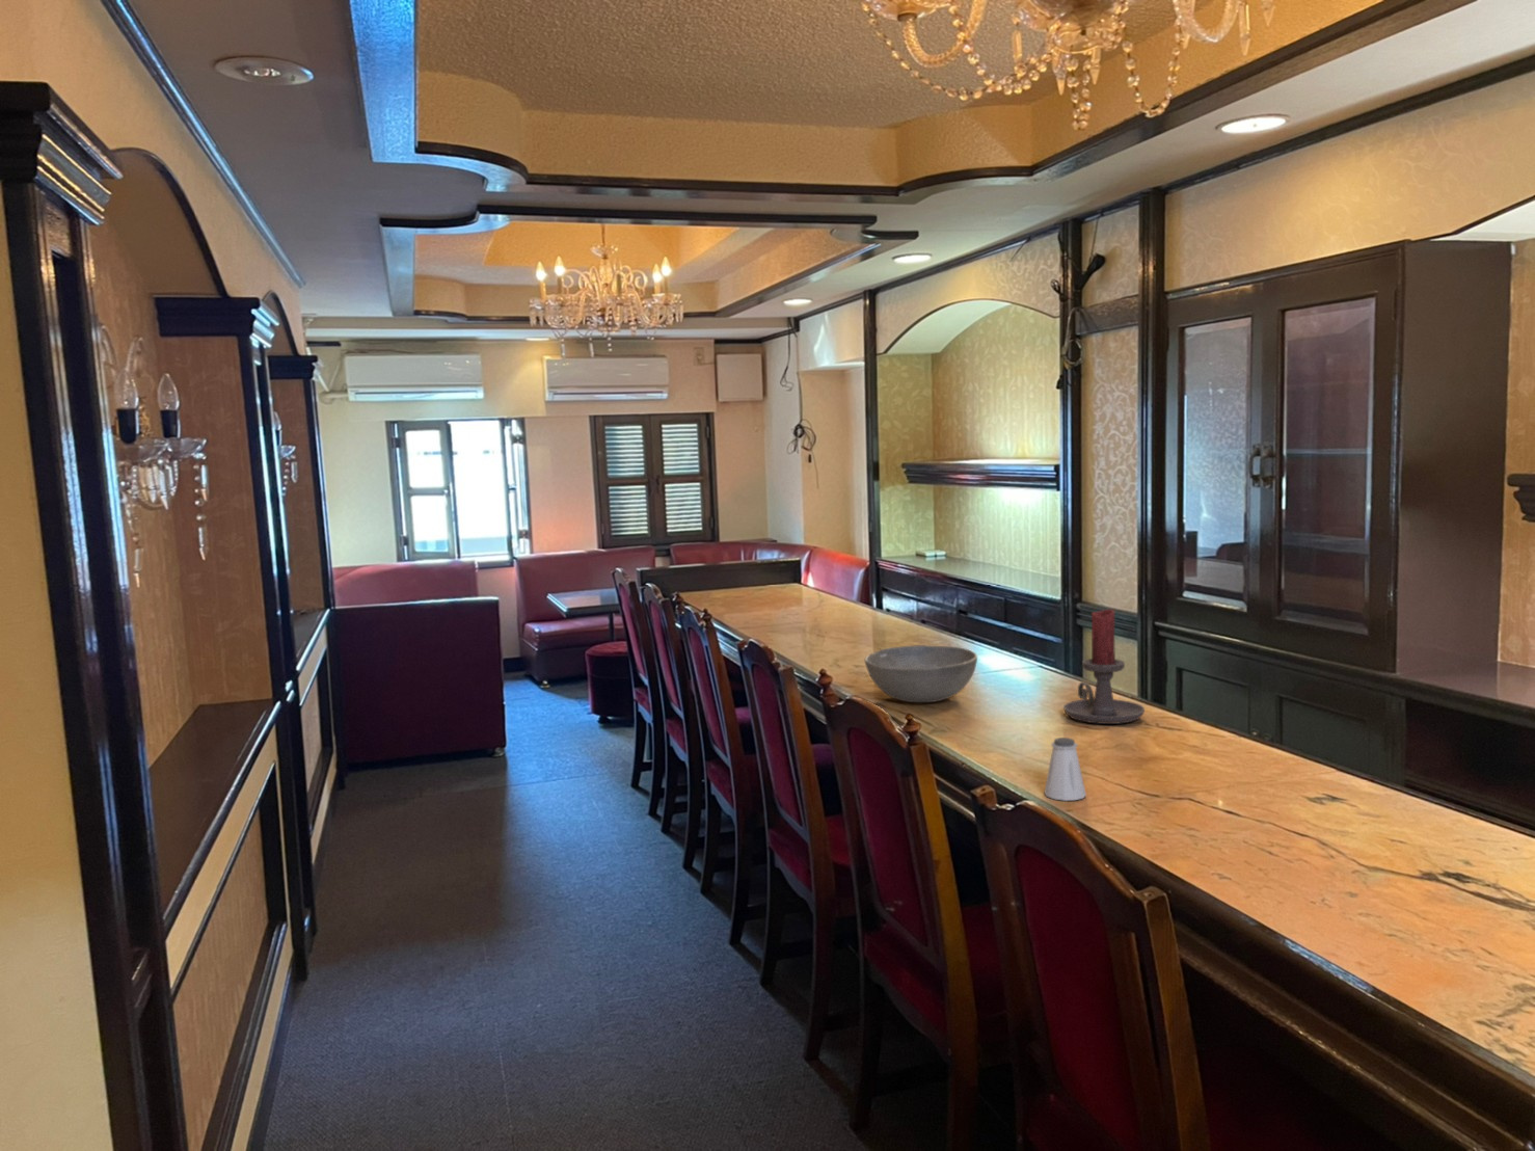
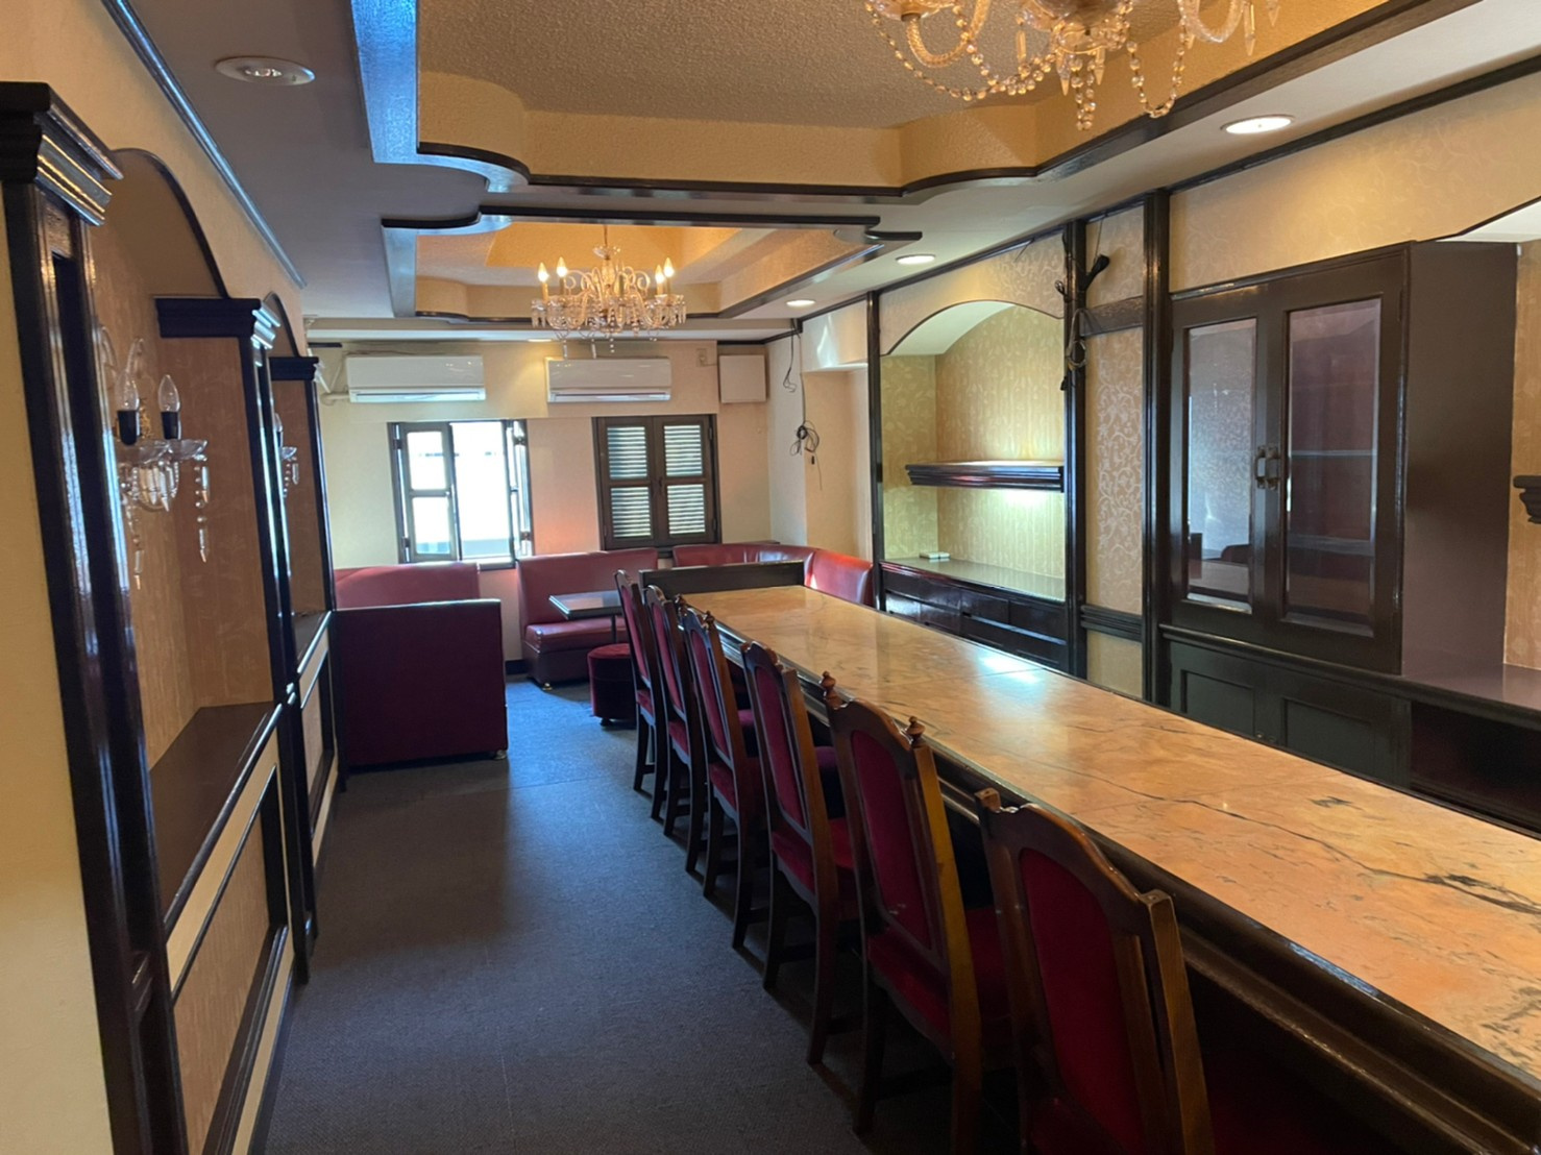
- saltshaker (1065, 767)
- bowl (920, 676)
- candle holder (1099, 660)
